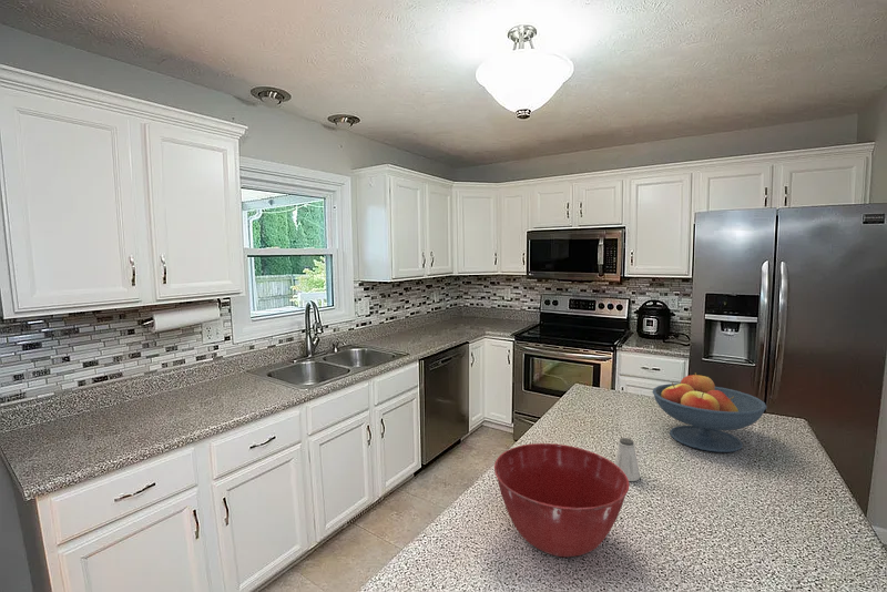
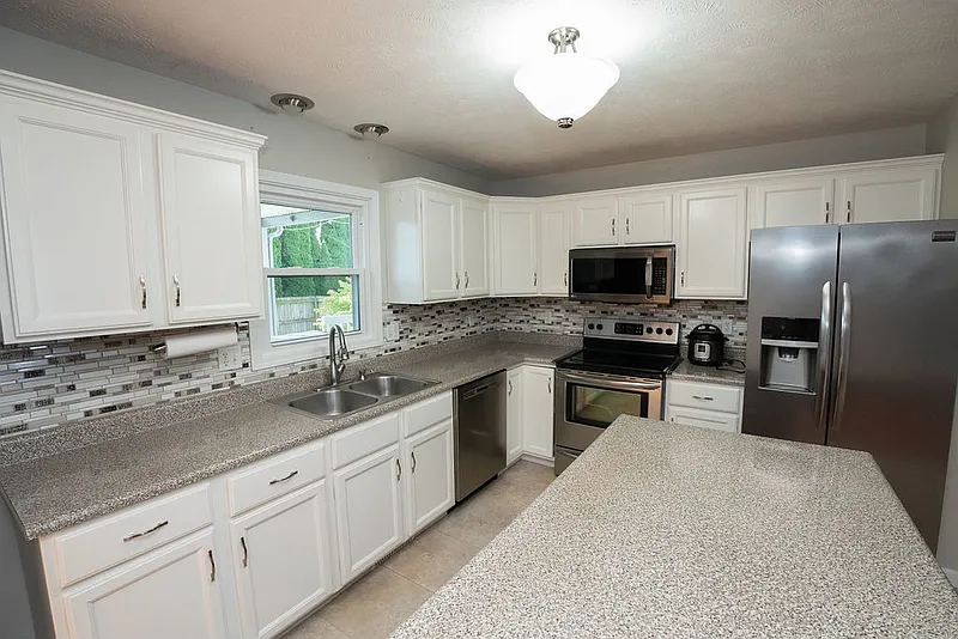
- mixing bowl (558, 503)
- fruit bowl (705, 410)
- saltshaker (625, 457)
